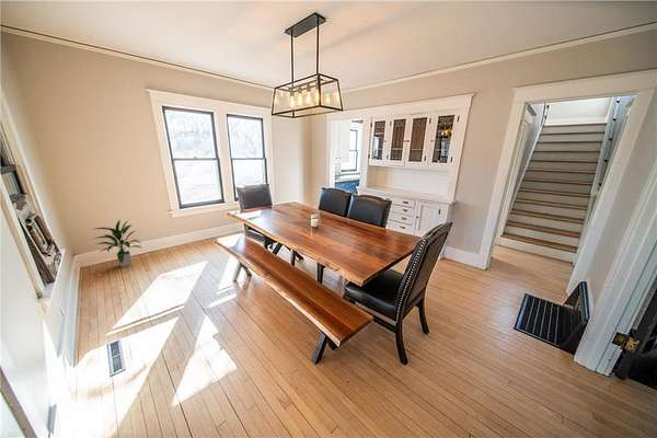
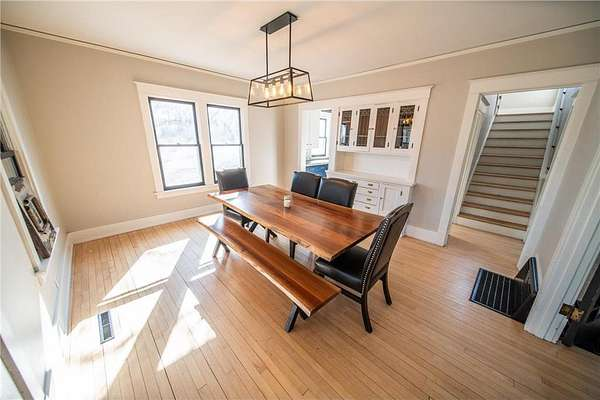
- indoor plant (119, 243)
